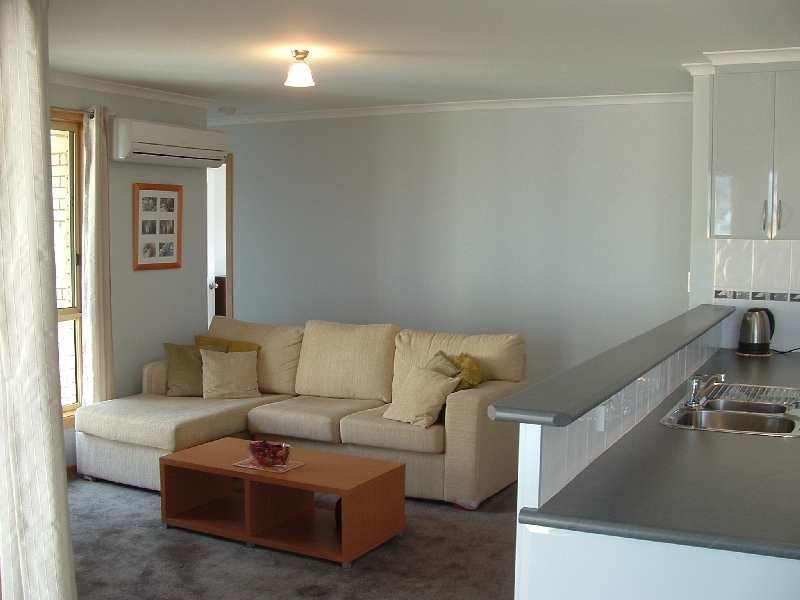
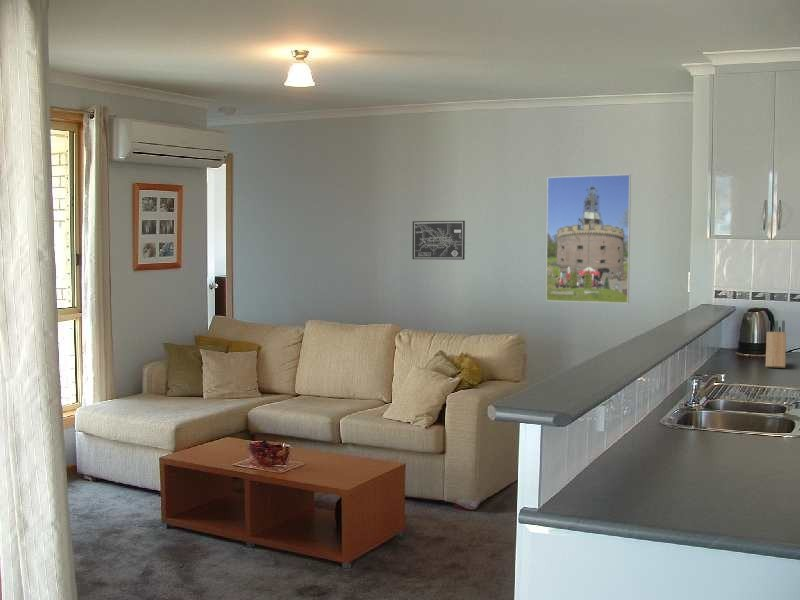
+ wall art (438, 240)
+ knife block (776, 343)
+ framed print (587, 239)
